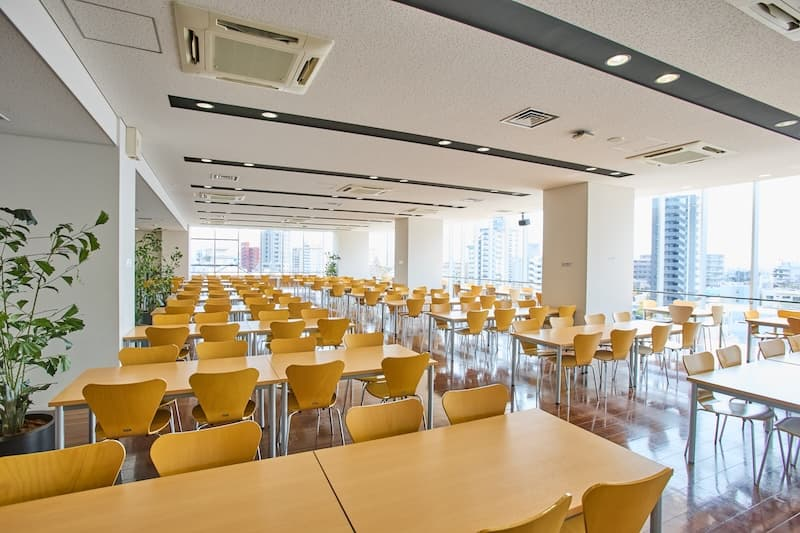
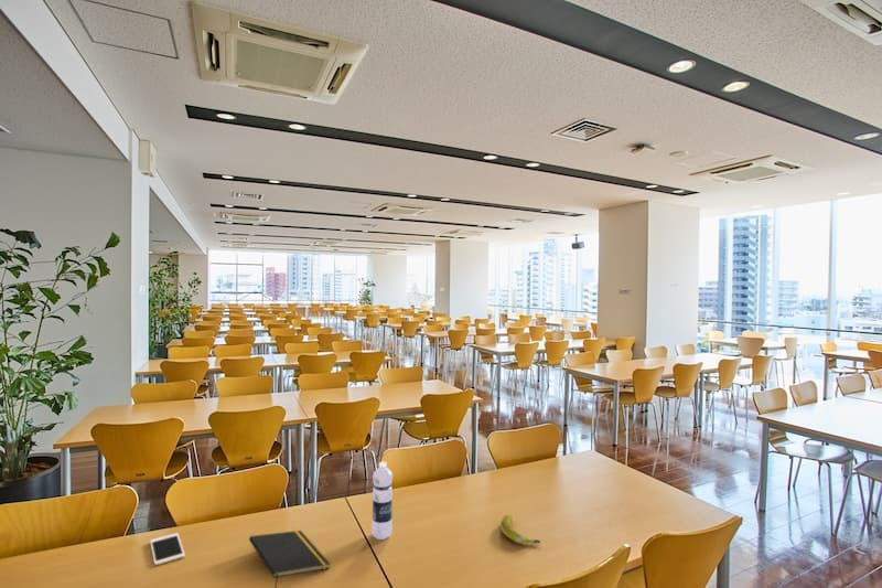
+ notepad (288, 552)
+ cell phone (166, 547)
+ banana (514, 530)
+ water bottle (381, 499)
